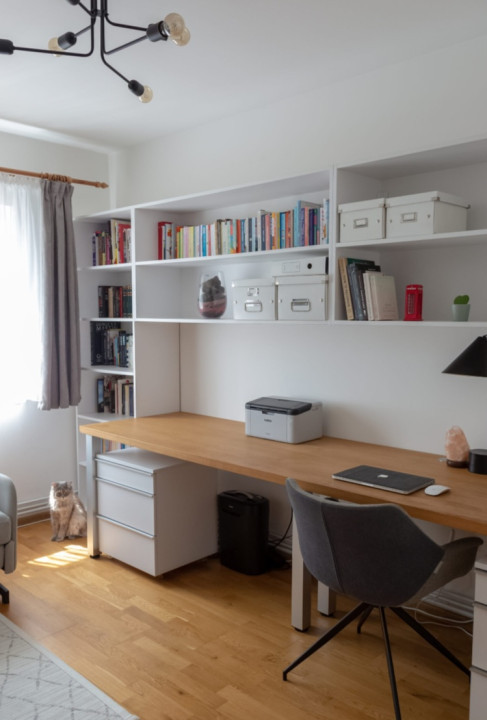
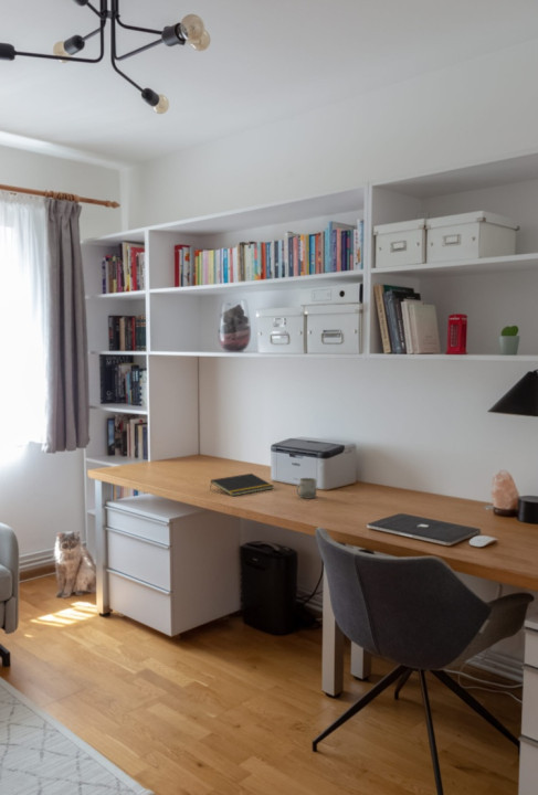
+ cup (305, 488)
+ notepad (242, 484)
